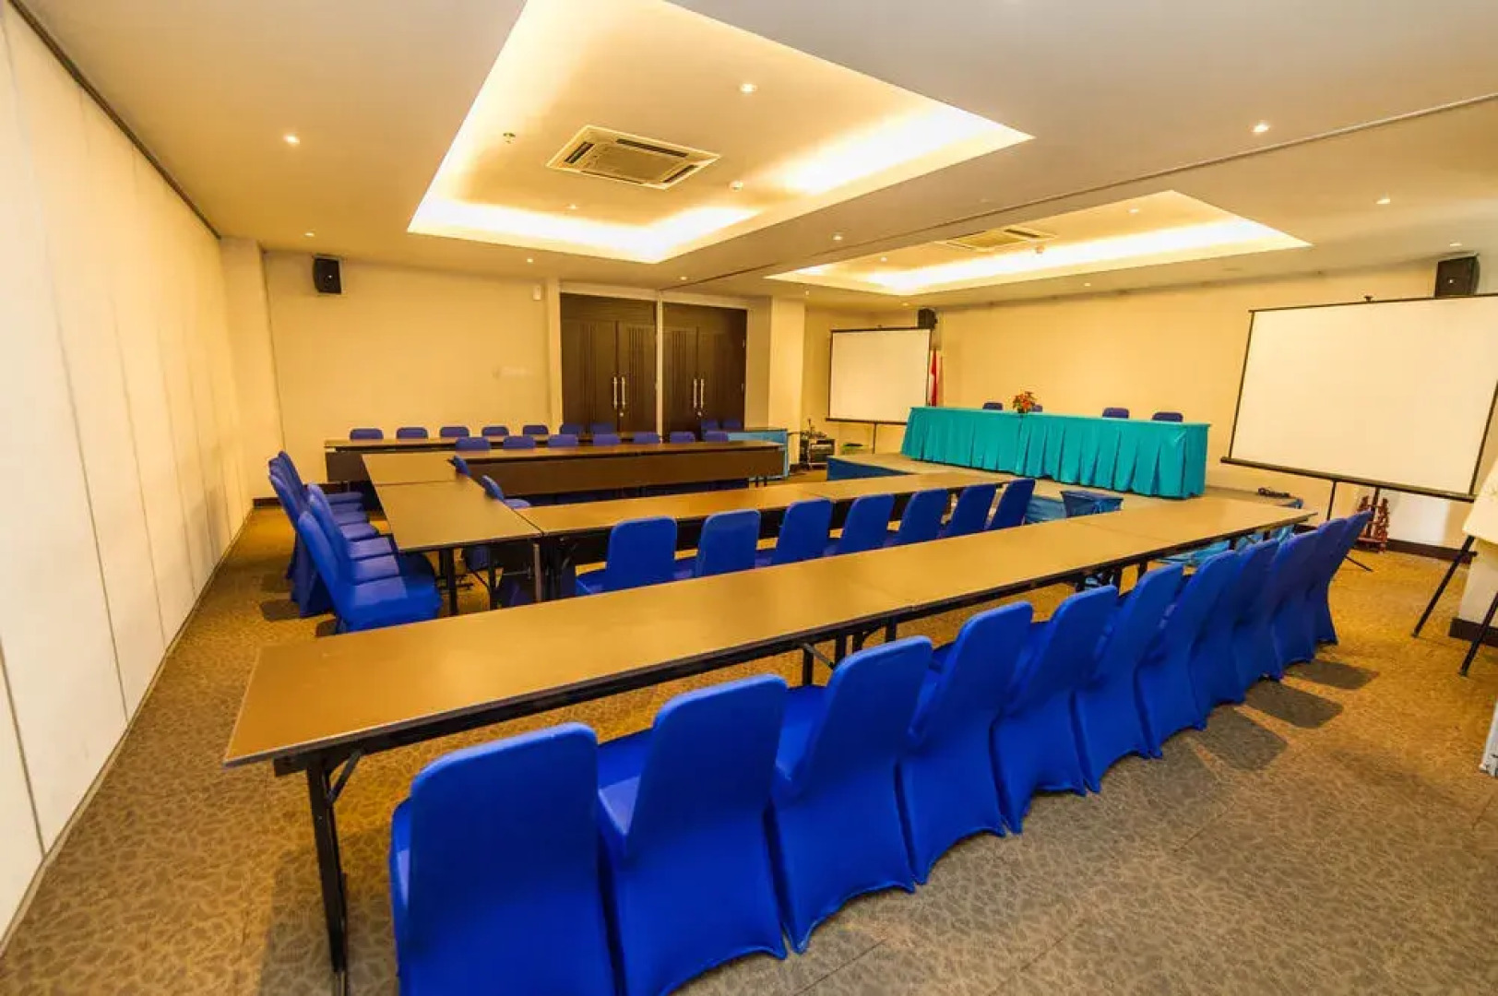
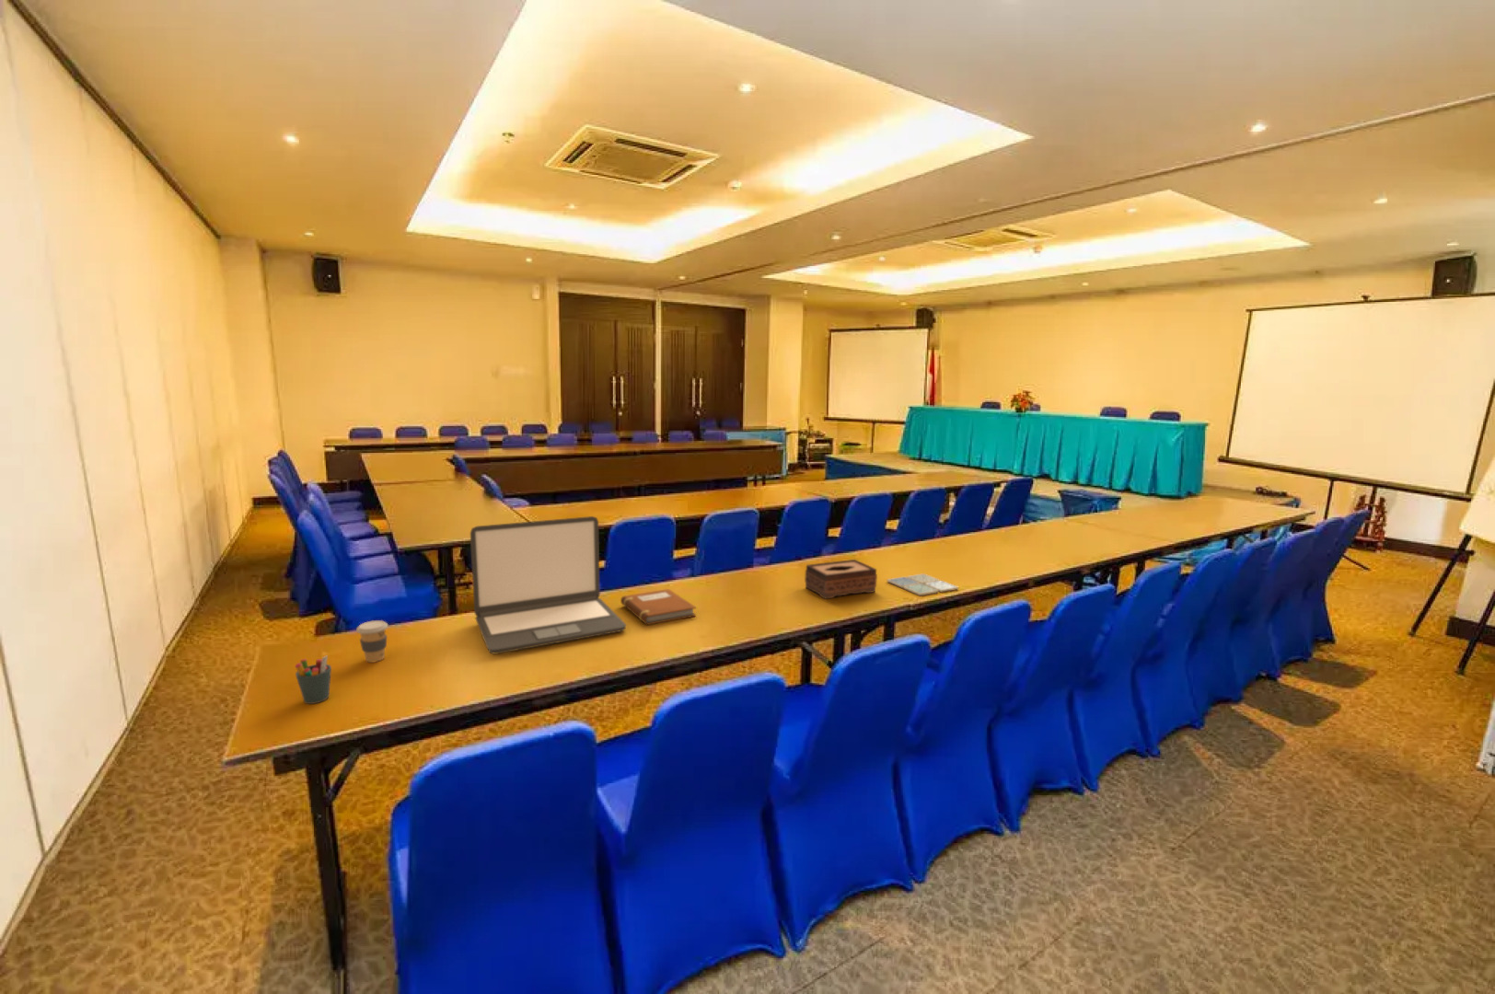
+ coffee cup (373, 641)
+ tissue box (841, 578)
+ pen holder (313, 677)
+ drink coaster (922, 584)
+ laptop (548, 579)
+ notebook (657, 605)
